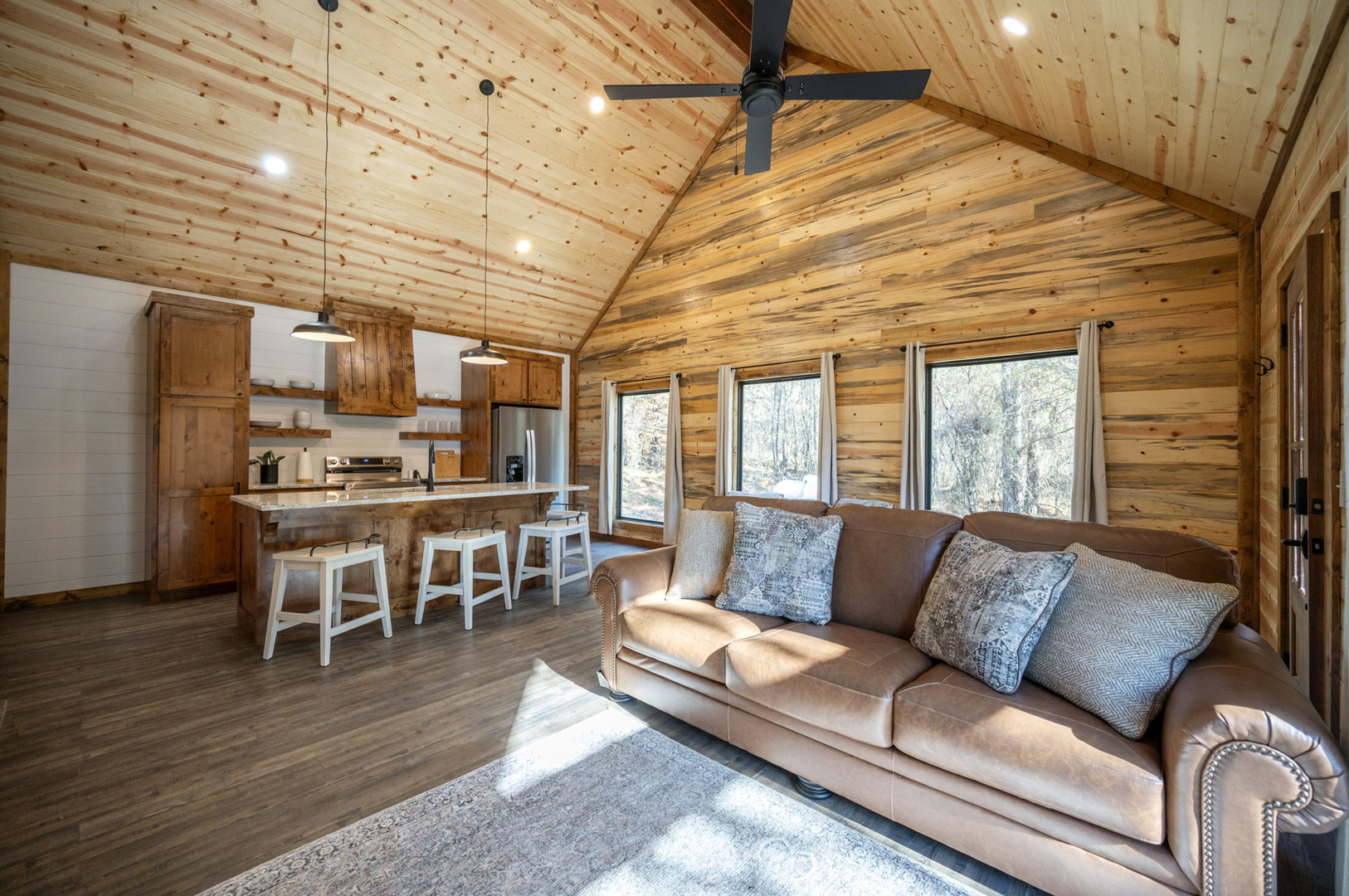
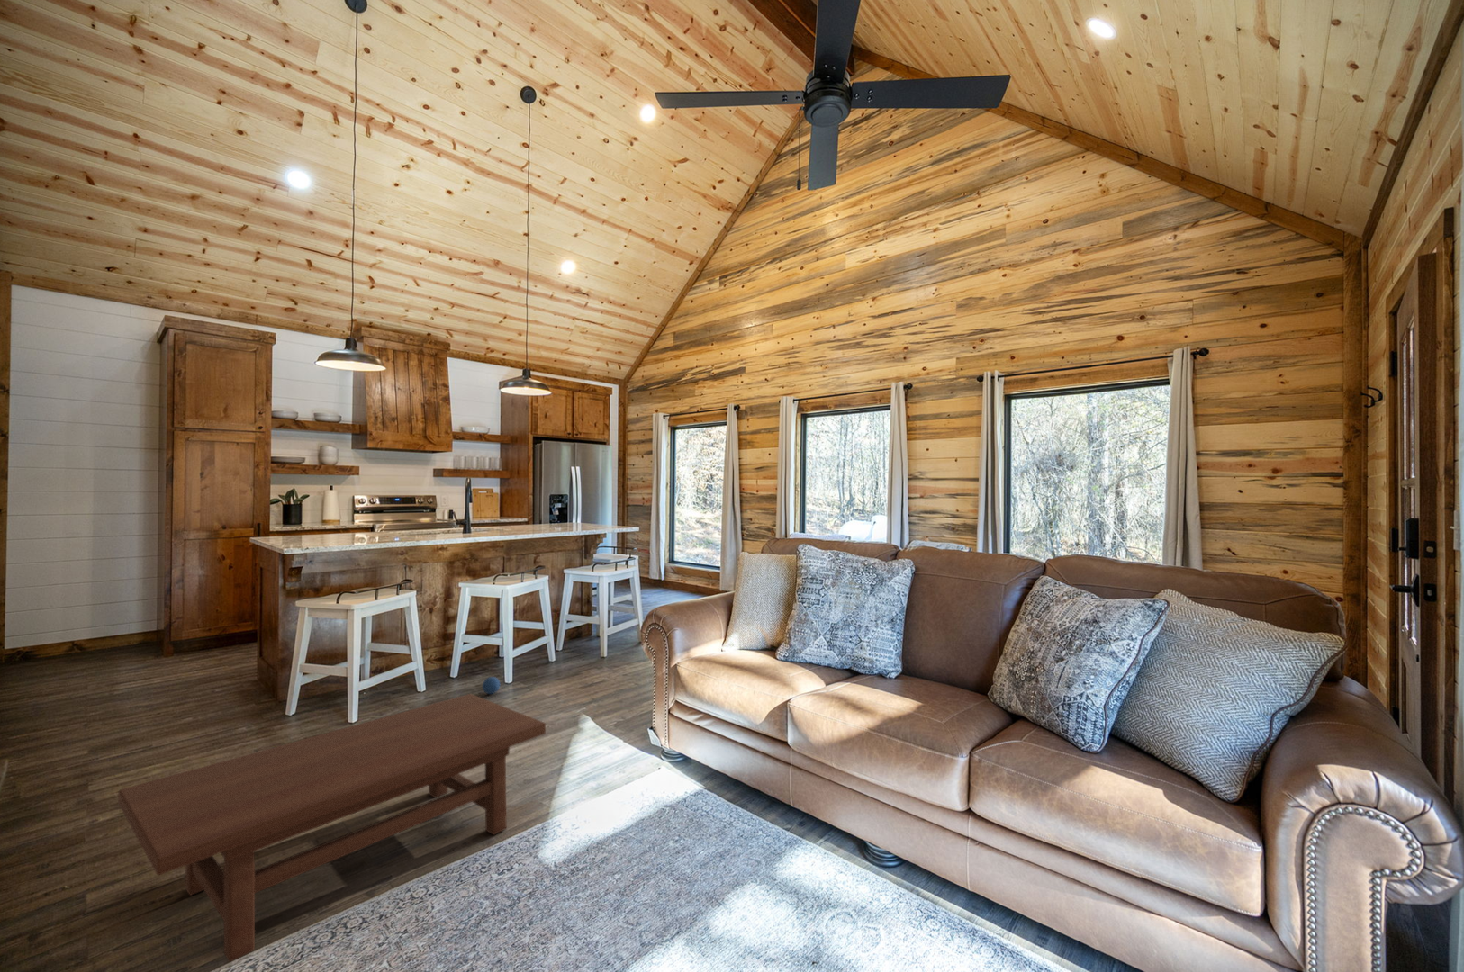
+ ball (491, 685)
+ coffee table (358, 804)
